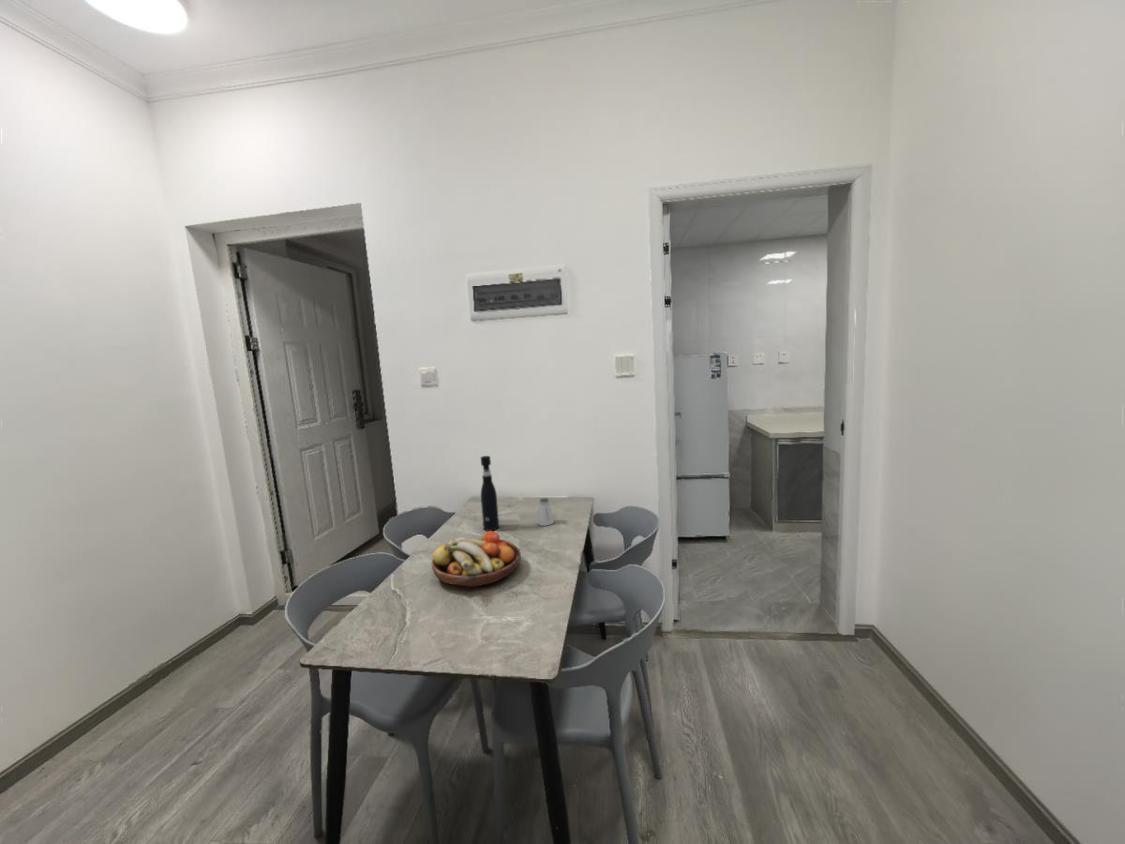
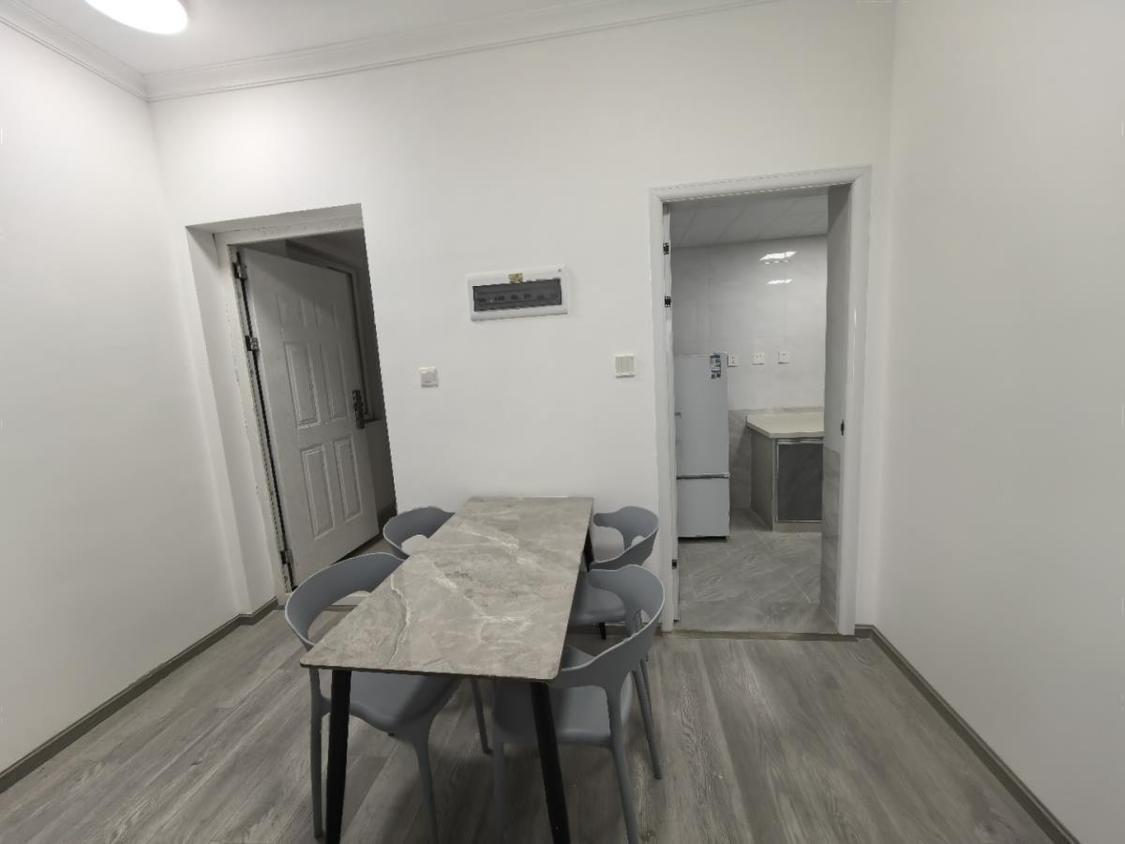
- saltshaker (544, 510)
- pepper grinder (488, 492)
- fruit bowl (476, 553)
